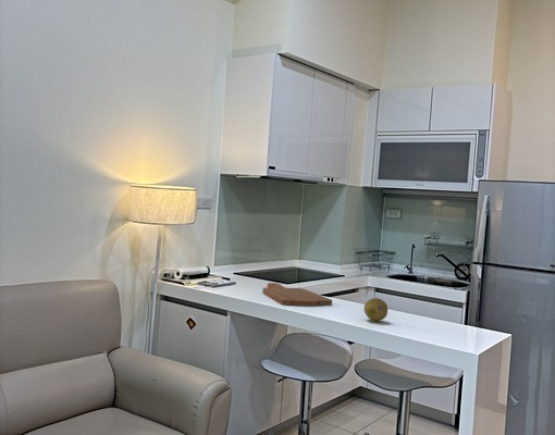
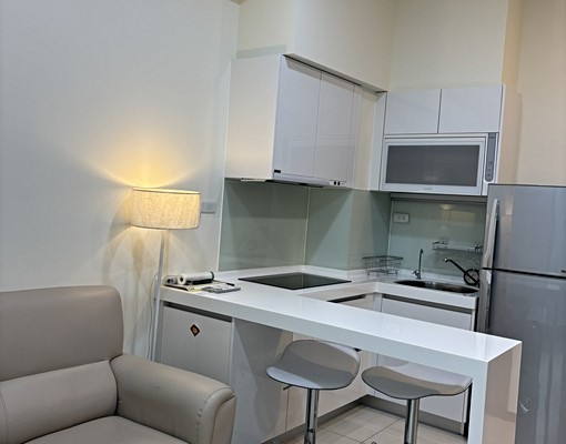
- fruit (375, 309)
- cutting board (292, 295)
